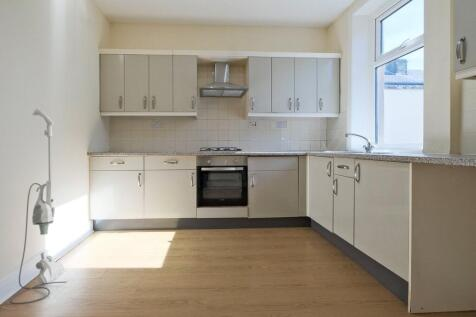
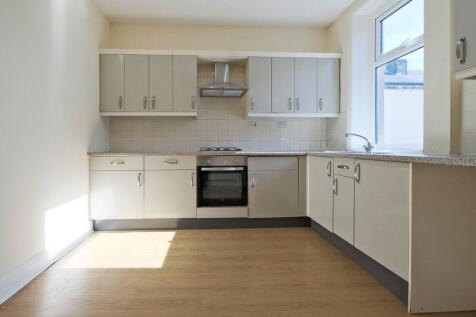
- vacuum cleaner (42, 196)
